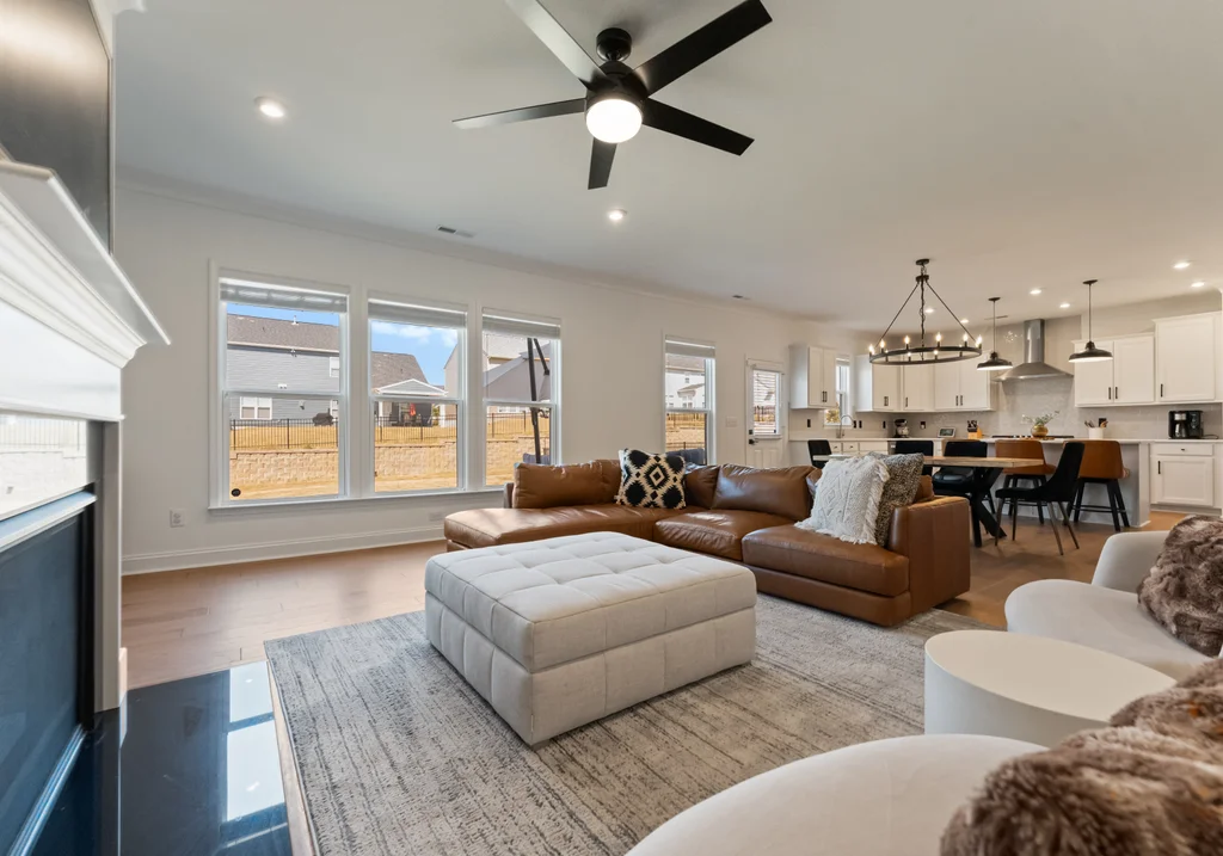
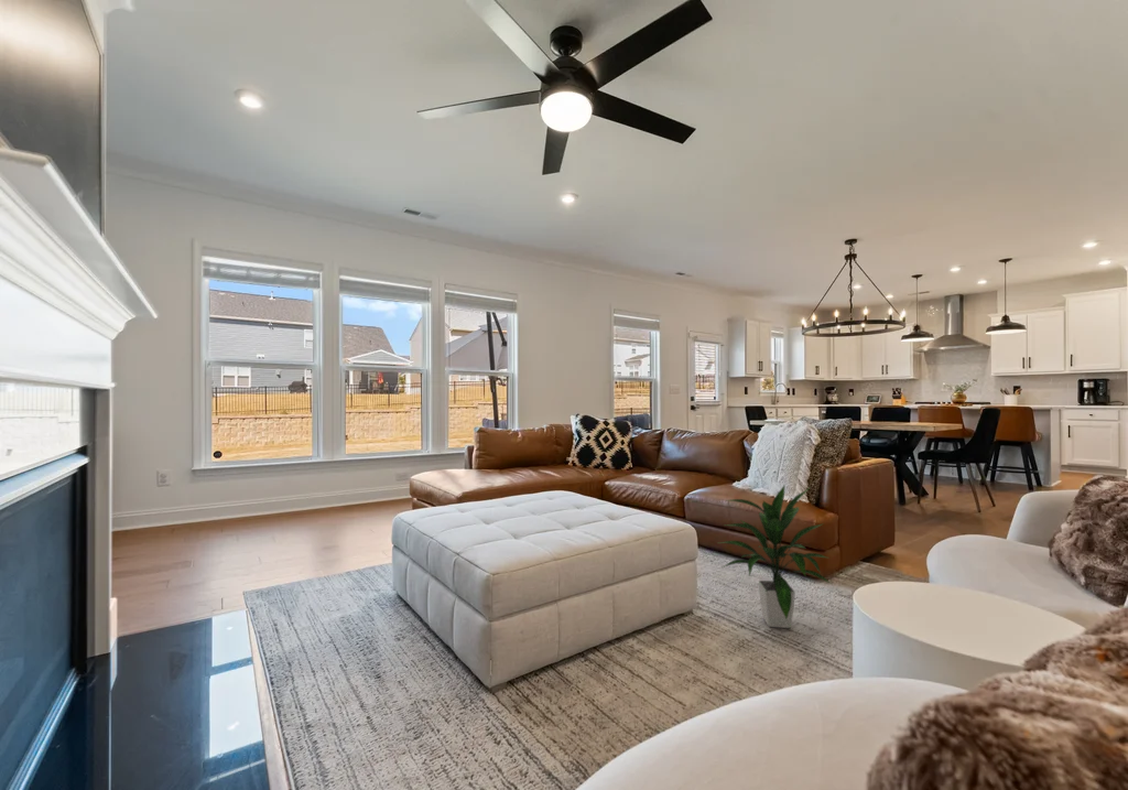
+ indoor plant (773, 554)
